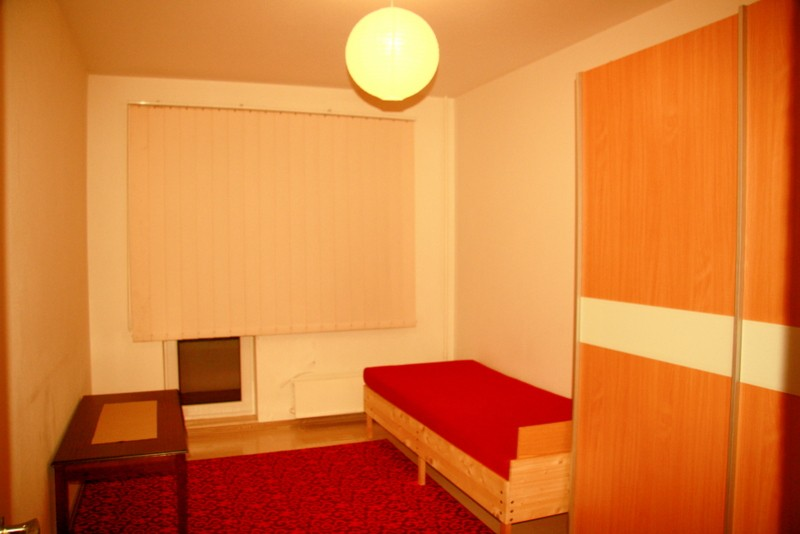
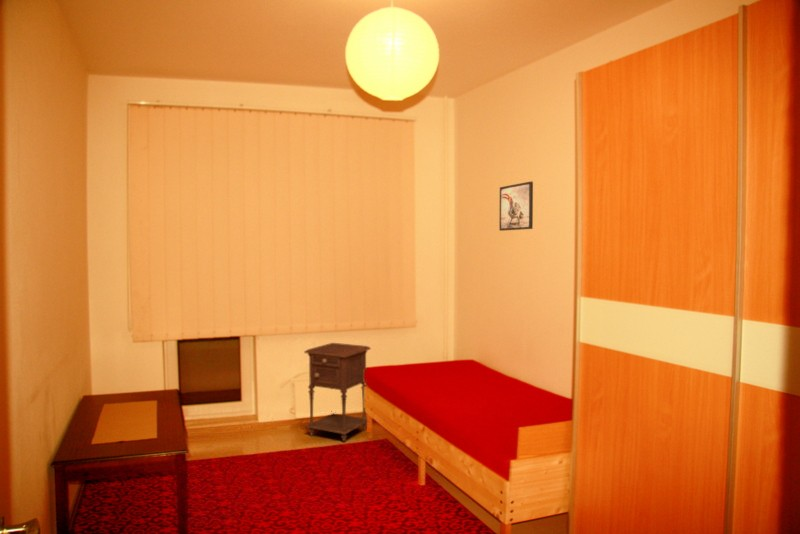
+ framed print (515, 207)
+ nightstand (338, 389)
